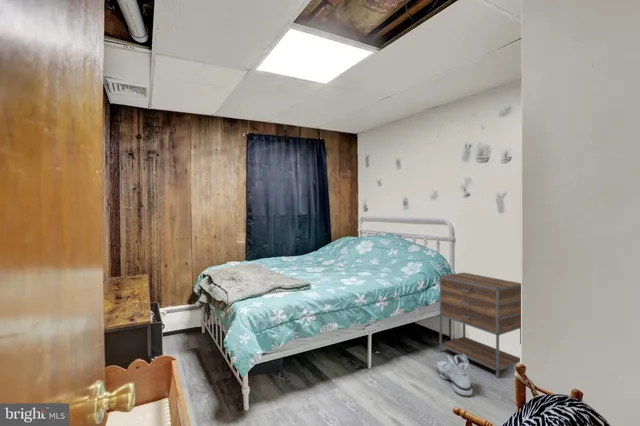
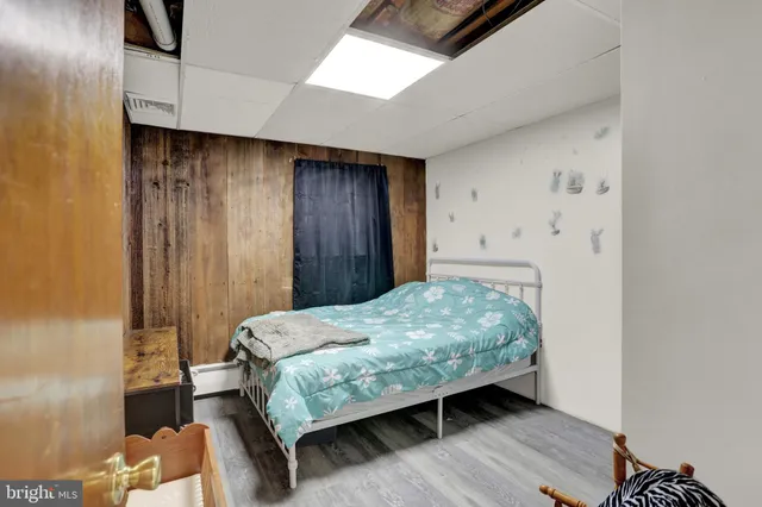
- nightstand (477, 319)
- sneaker (453, 366)
